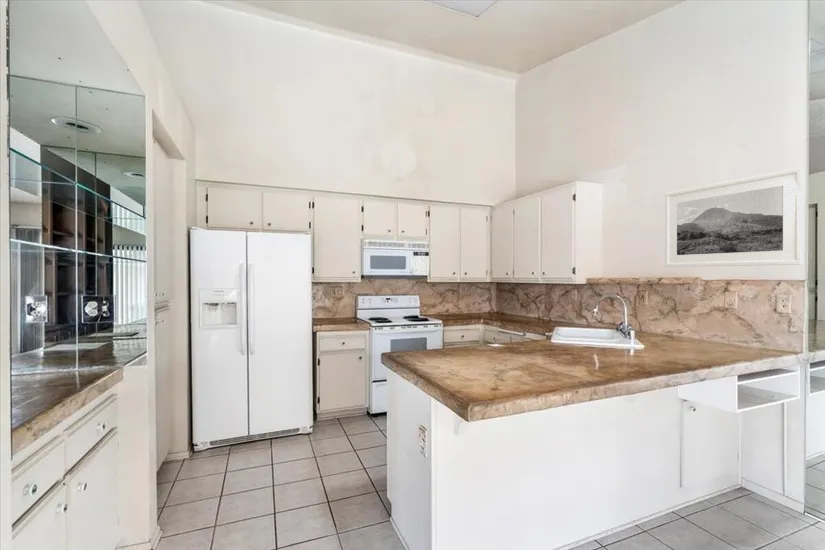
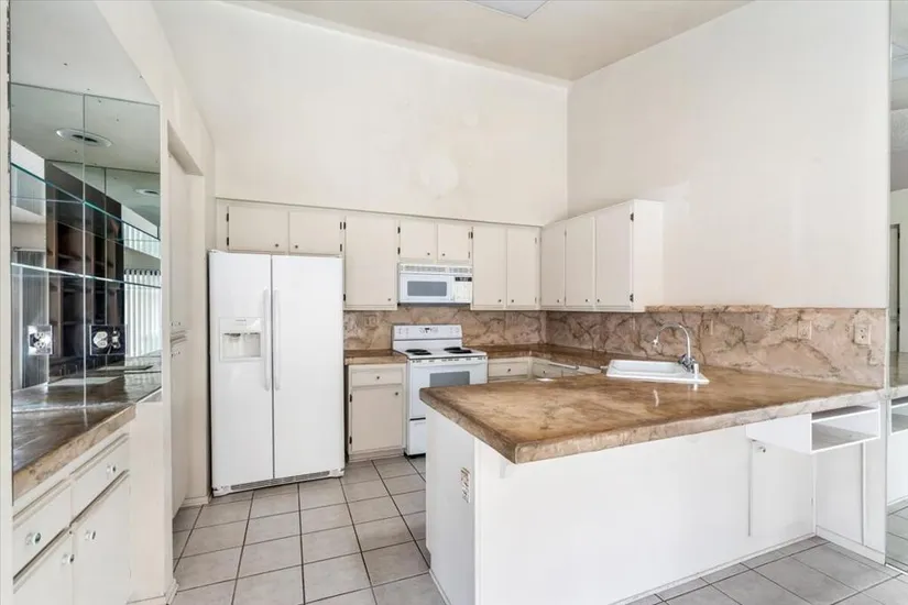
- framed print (724, 224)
